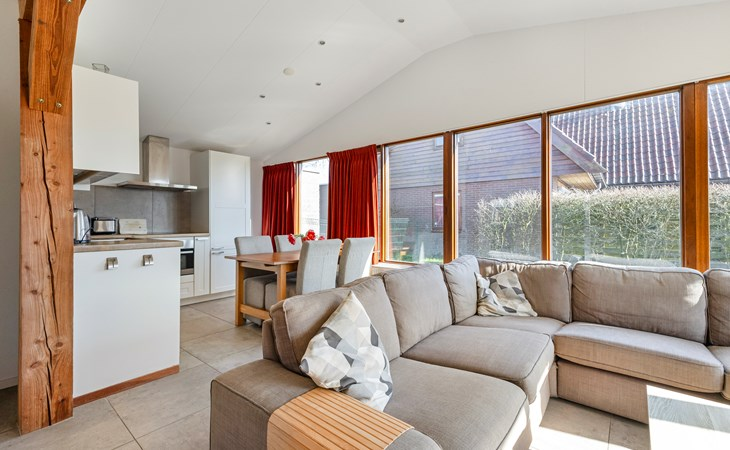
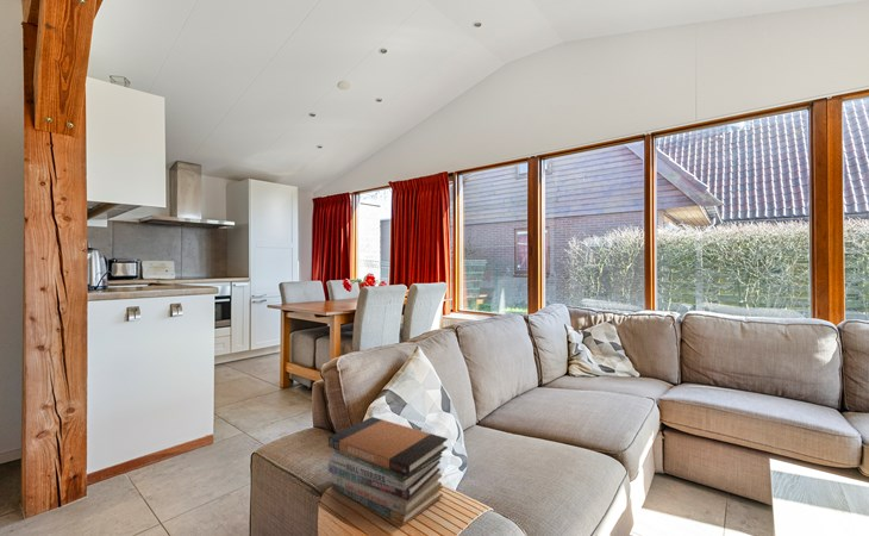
+ book stack (386, 463)
